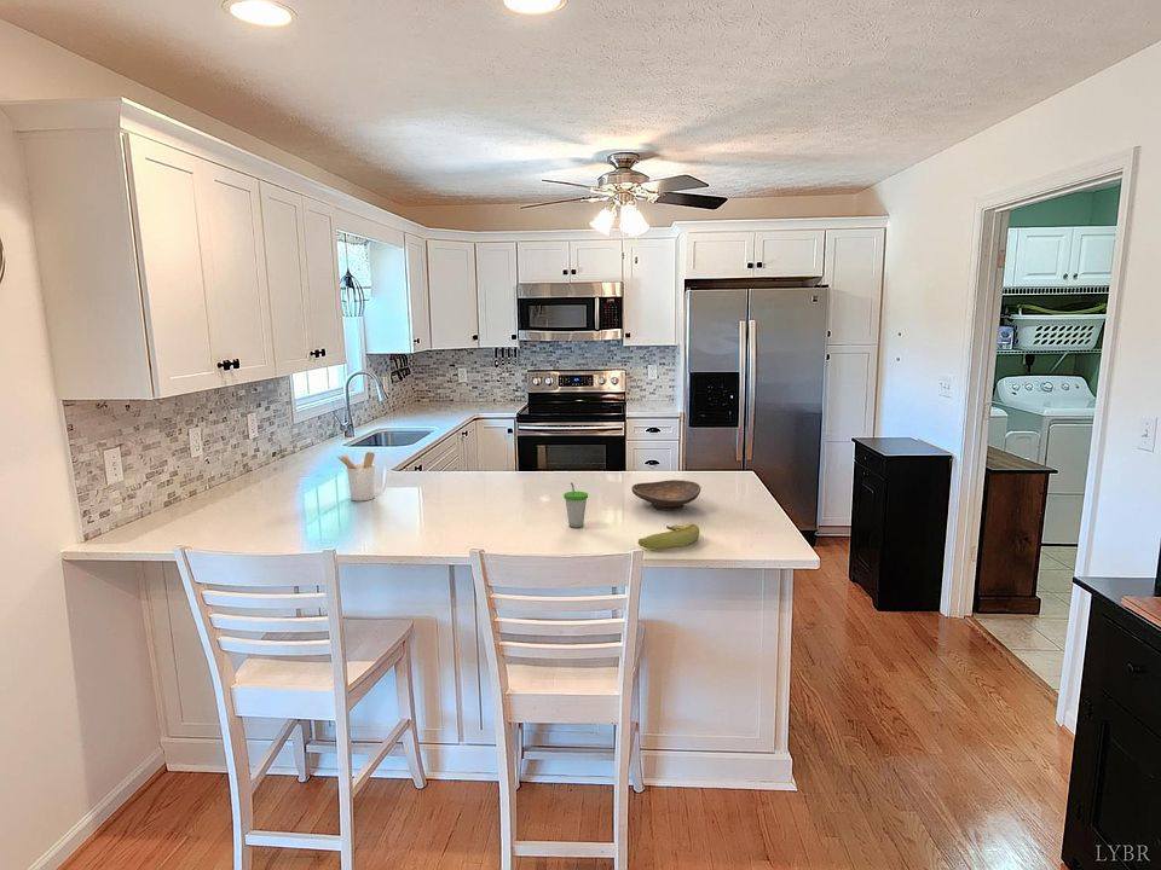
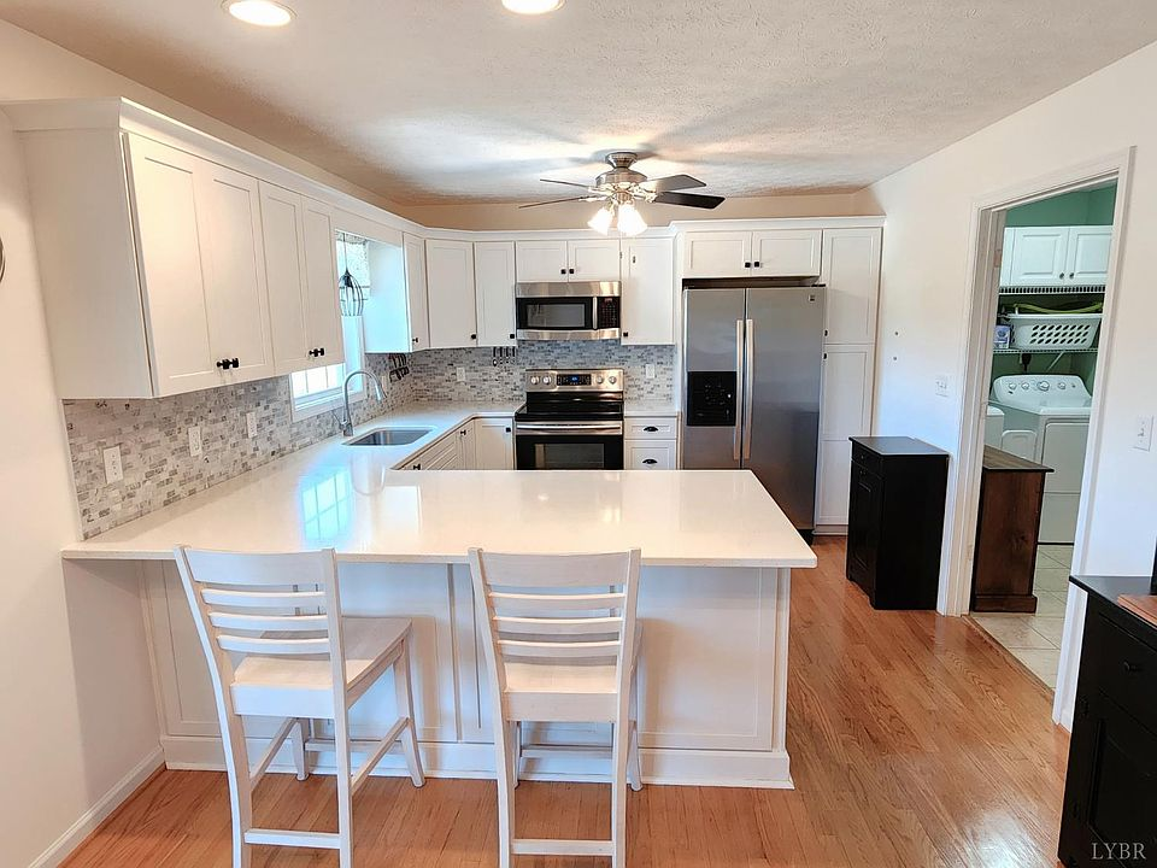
- banana (669, 532)
- cup (576, 503)
- utensil holder (356, 475)
- decorative bowl (665, 495)
